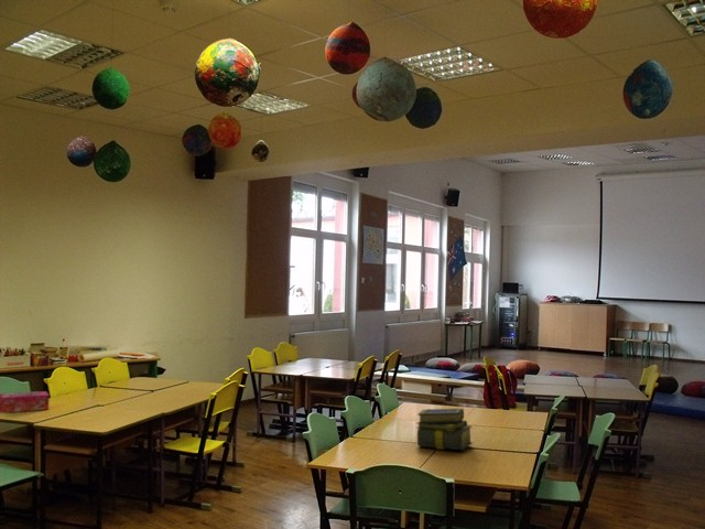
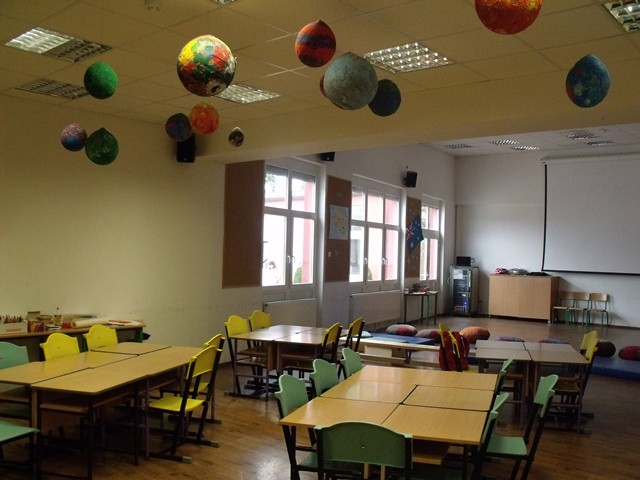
- stack of books (442, 428)
- tissue box (23, 401)
